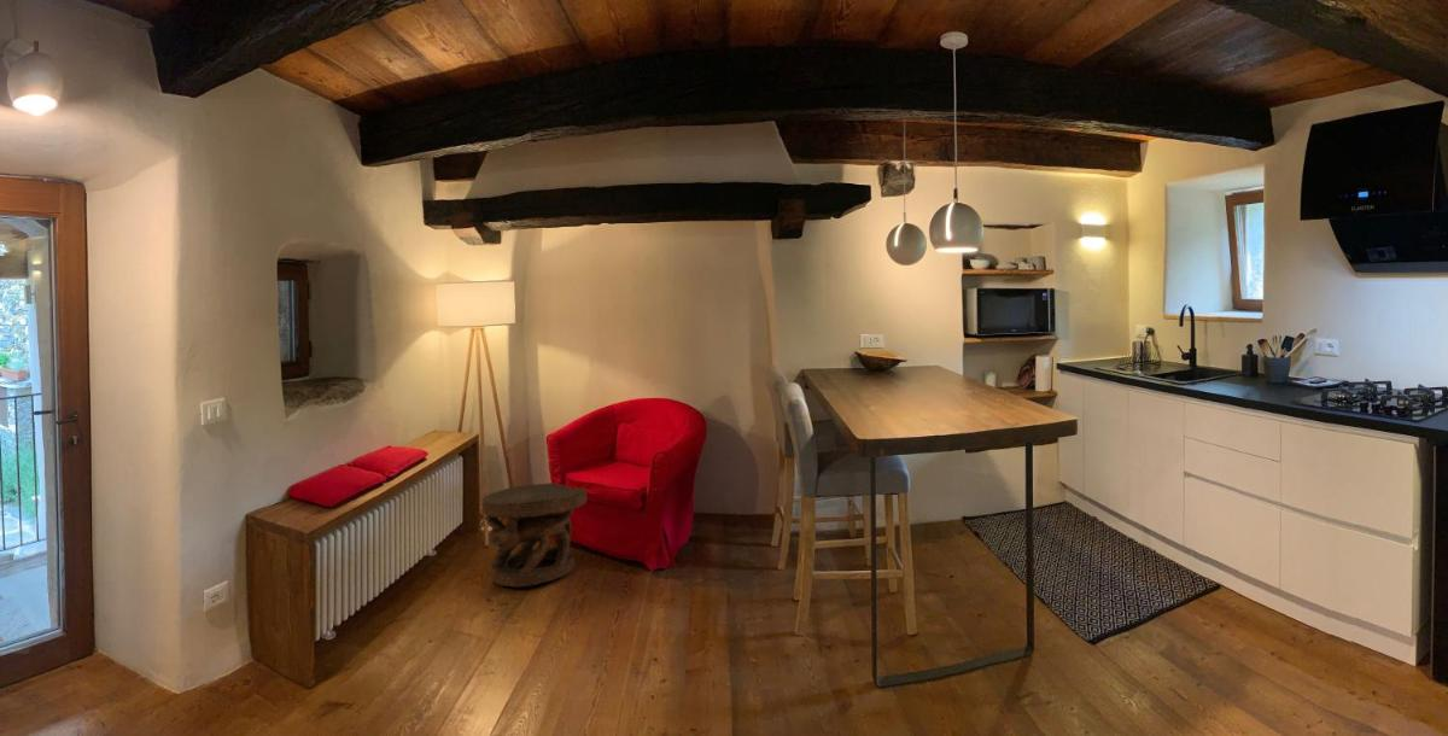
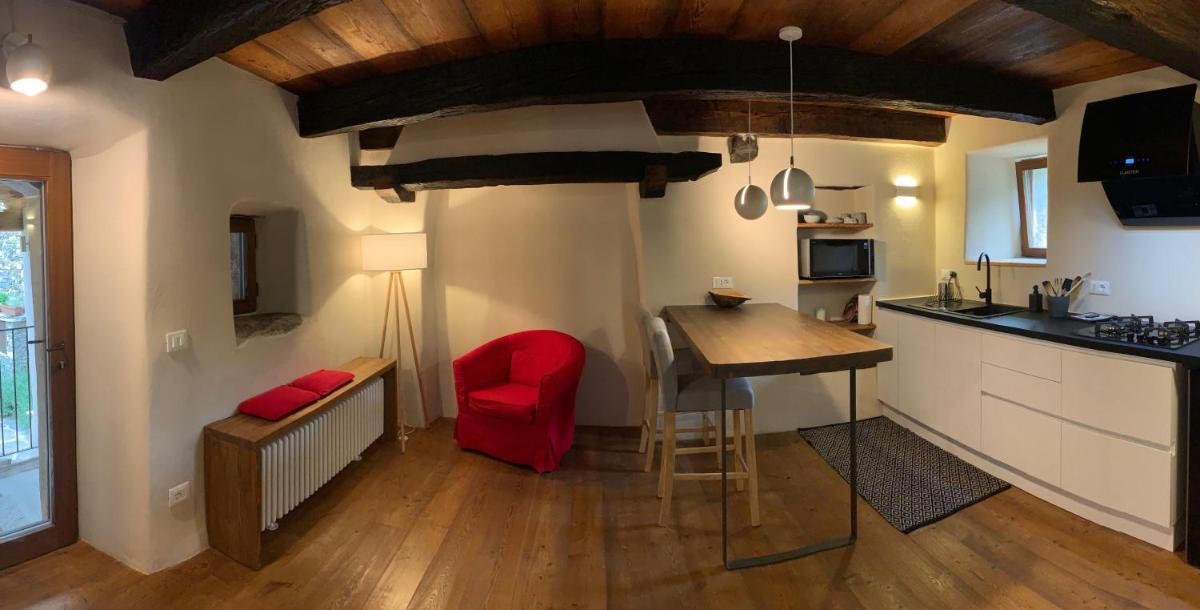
- side table (533, 530)
